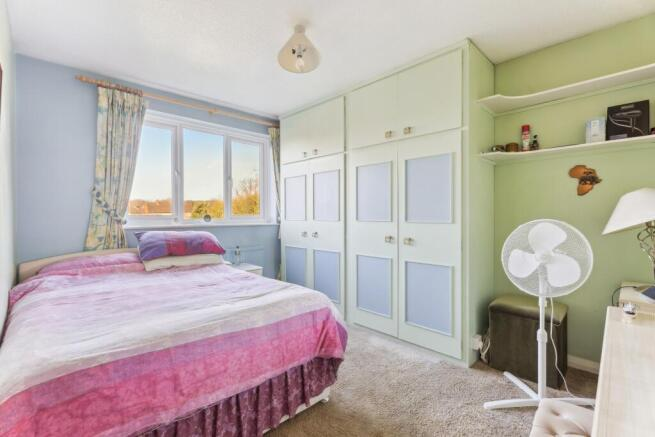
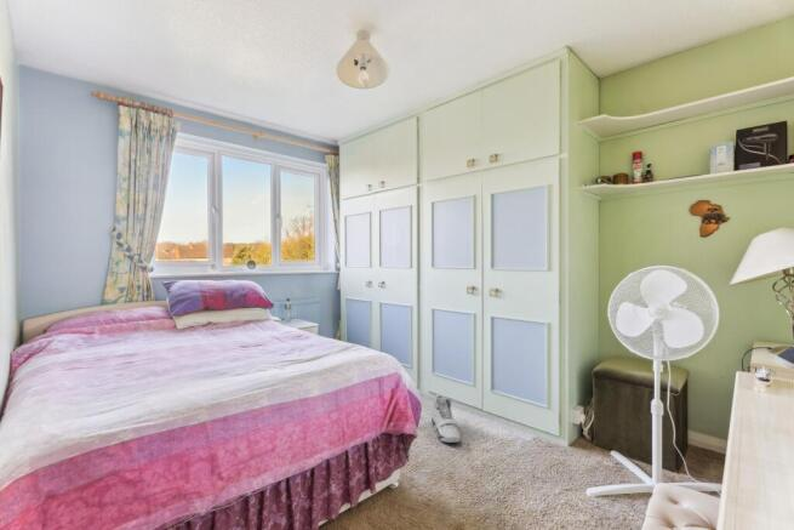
+ sneaker (445, 416)
